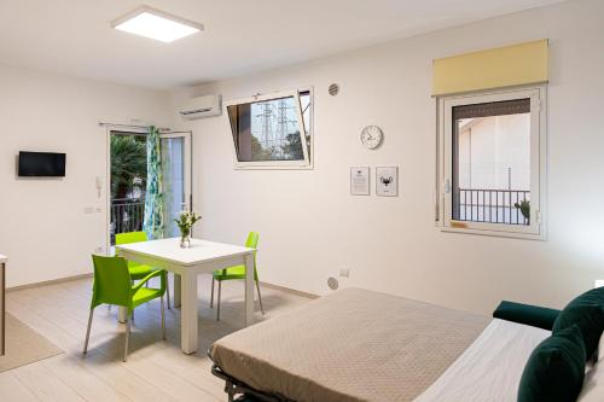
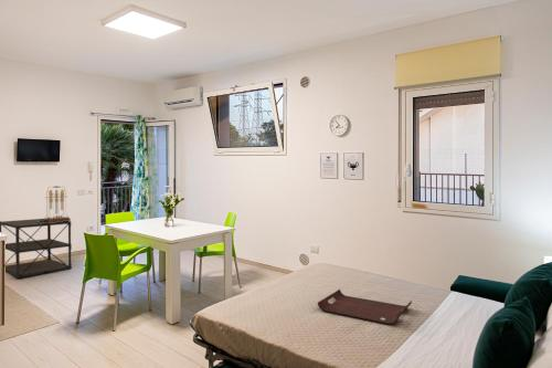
+ shelving unit (34, 244)
+ table lamp (51, 203)
+ serving tray (364, 305)
